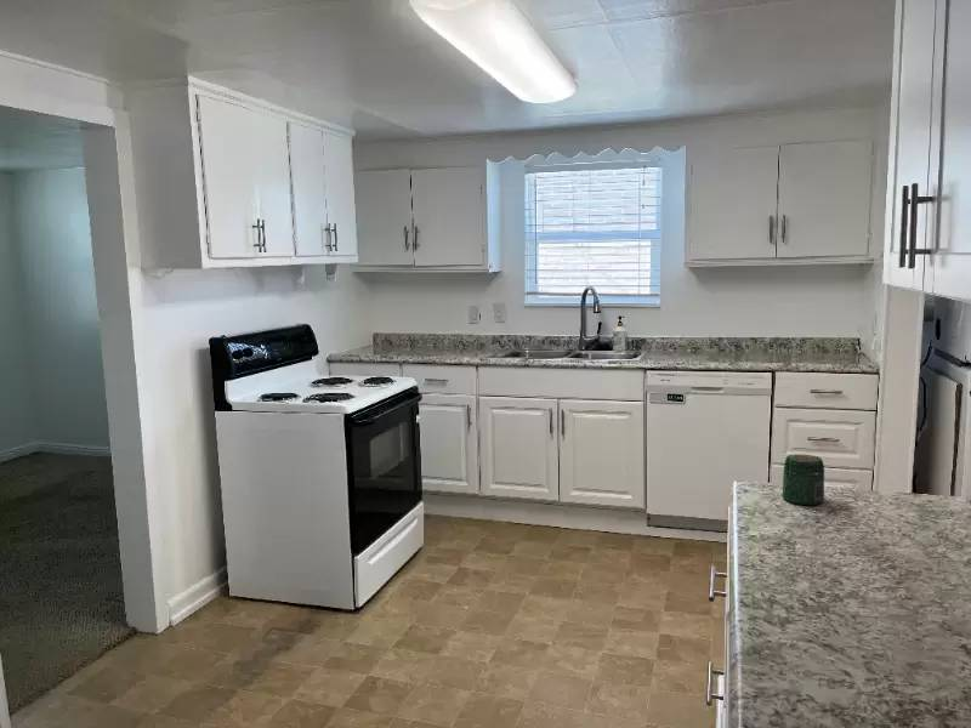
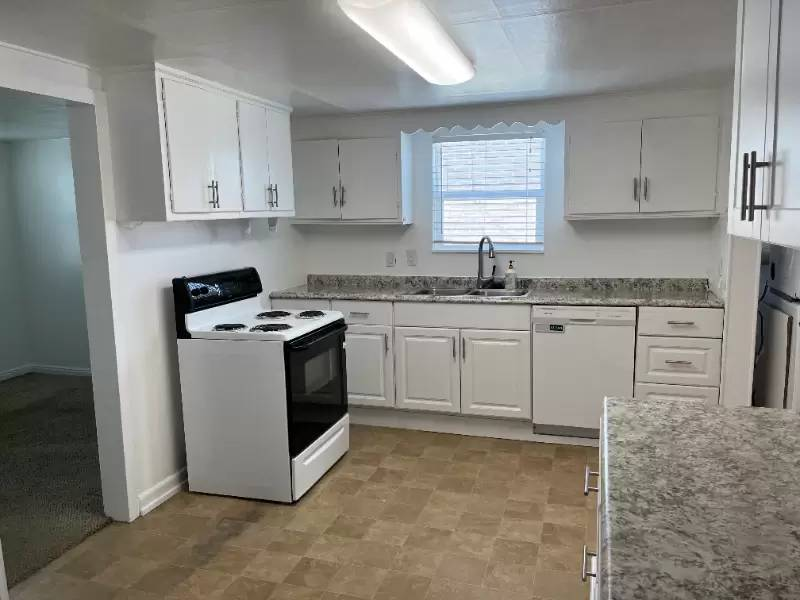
- jar (804, 478)
